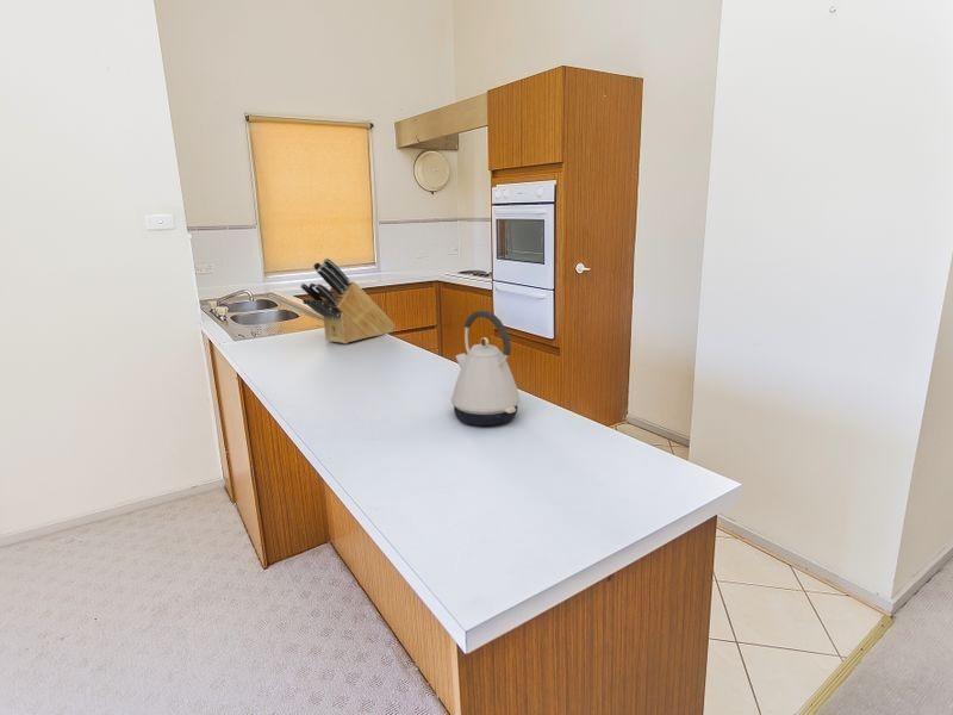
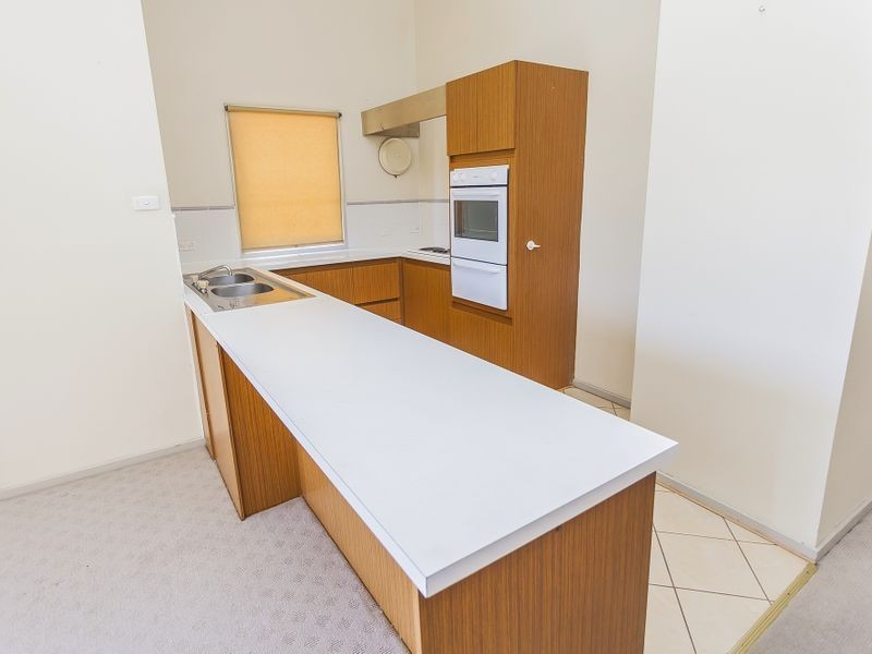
- kettle (482, 365)
- knife block (349, 298)
